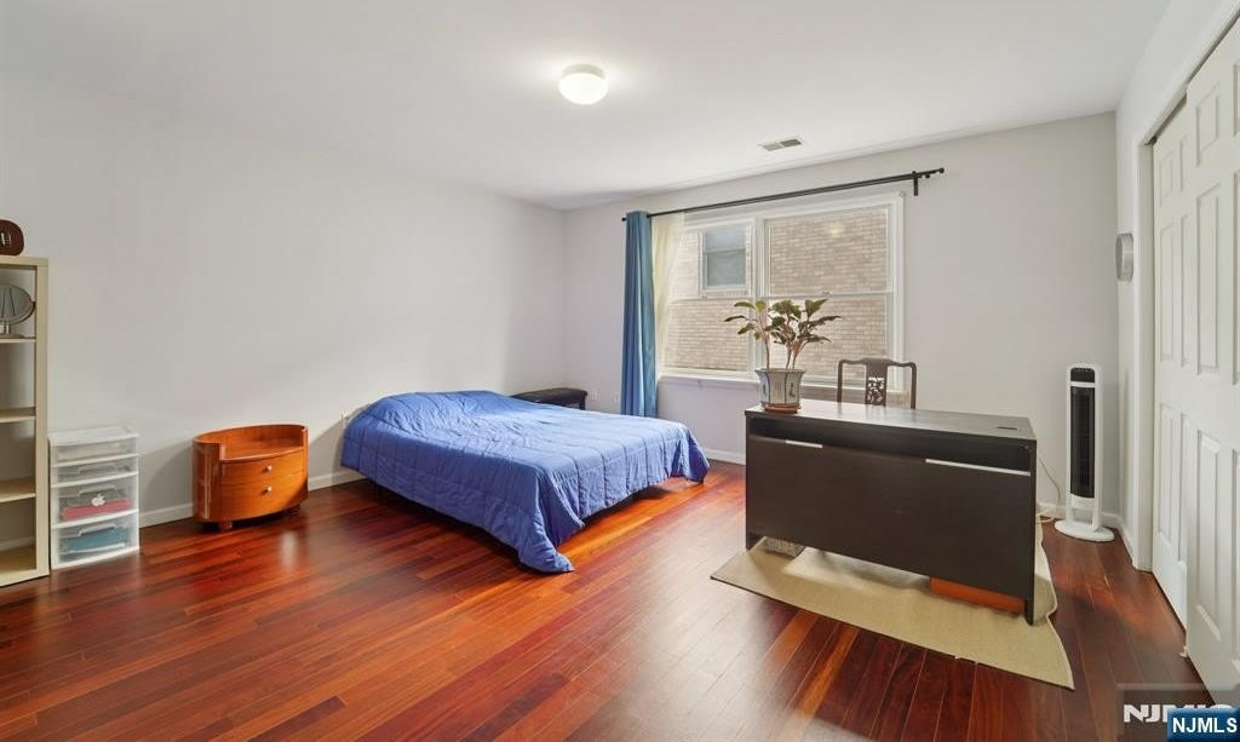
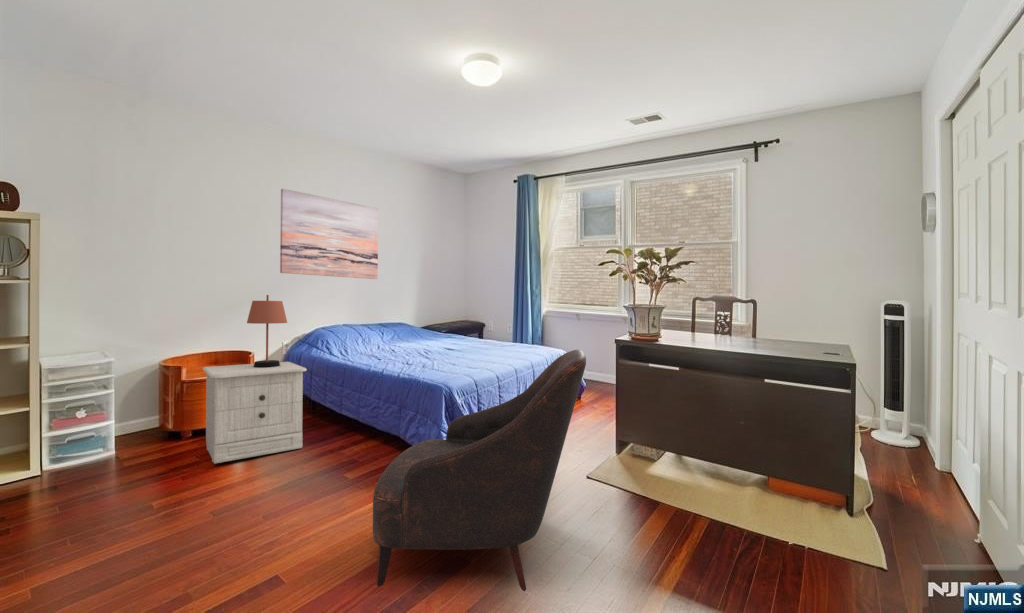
+ nightstand (254, 407)
+ table lamp (267, 330)
+ armchair (486, 447)
+ wall art (333, 237)
